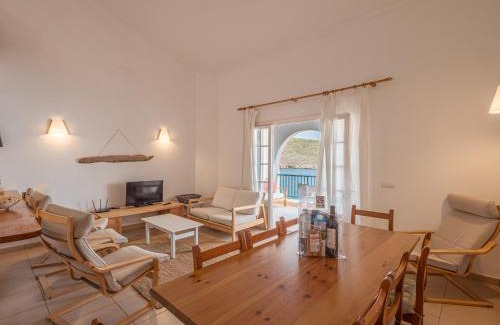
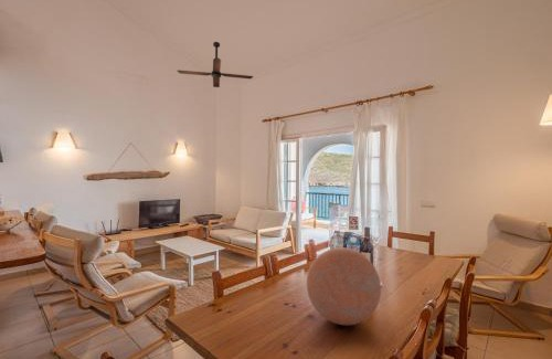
+ ceiling fan (215, 60)
+ decorative orb (342, 284)
